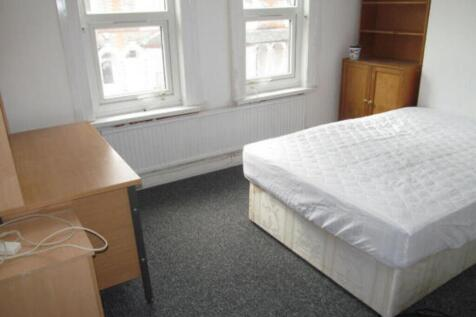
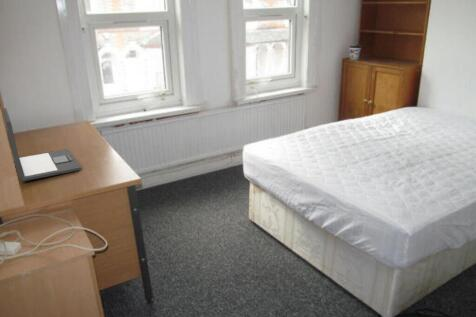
+ laptop (46, 152)
